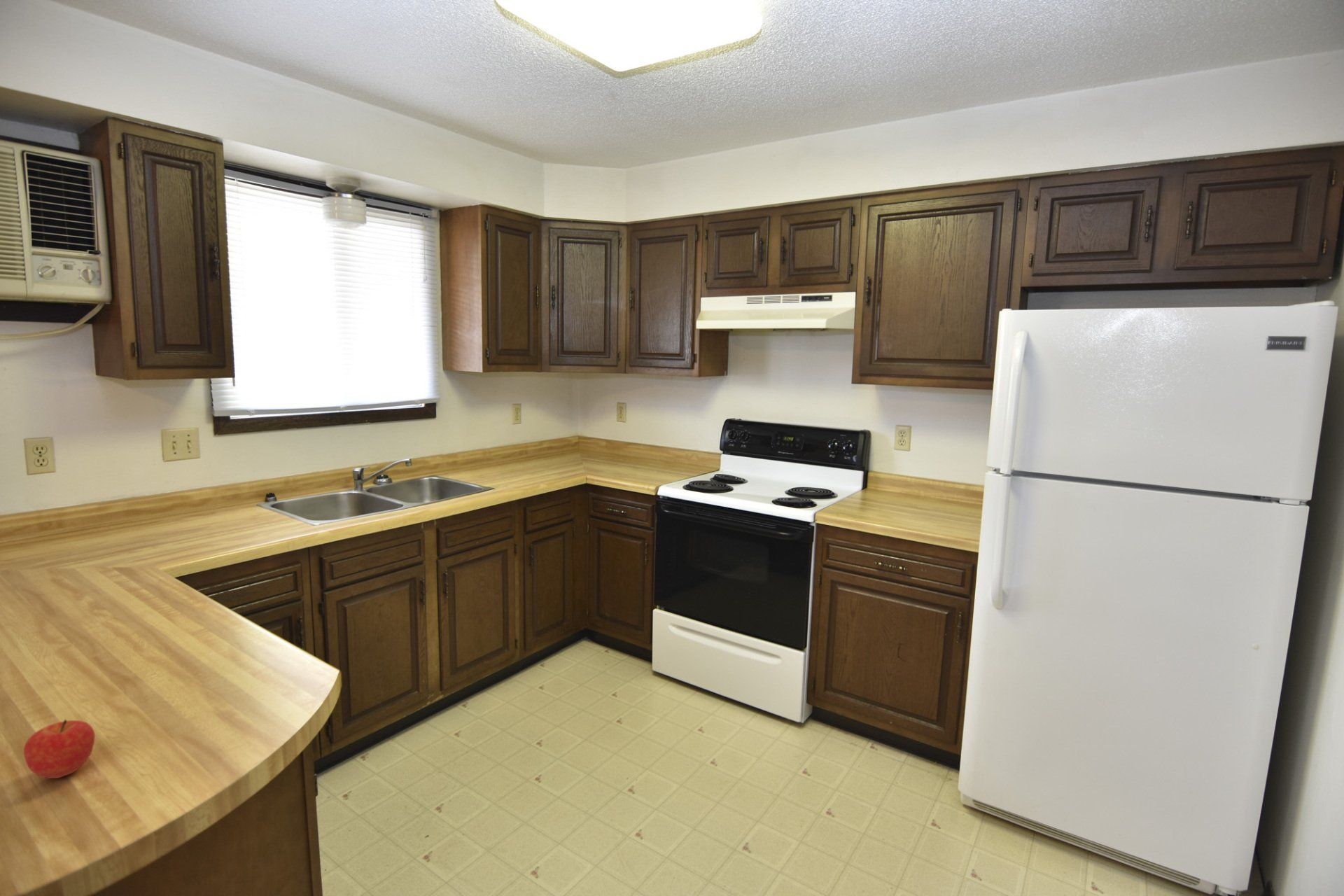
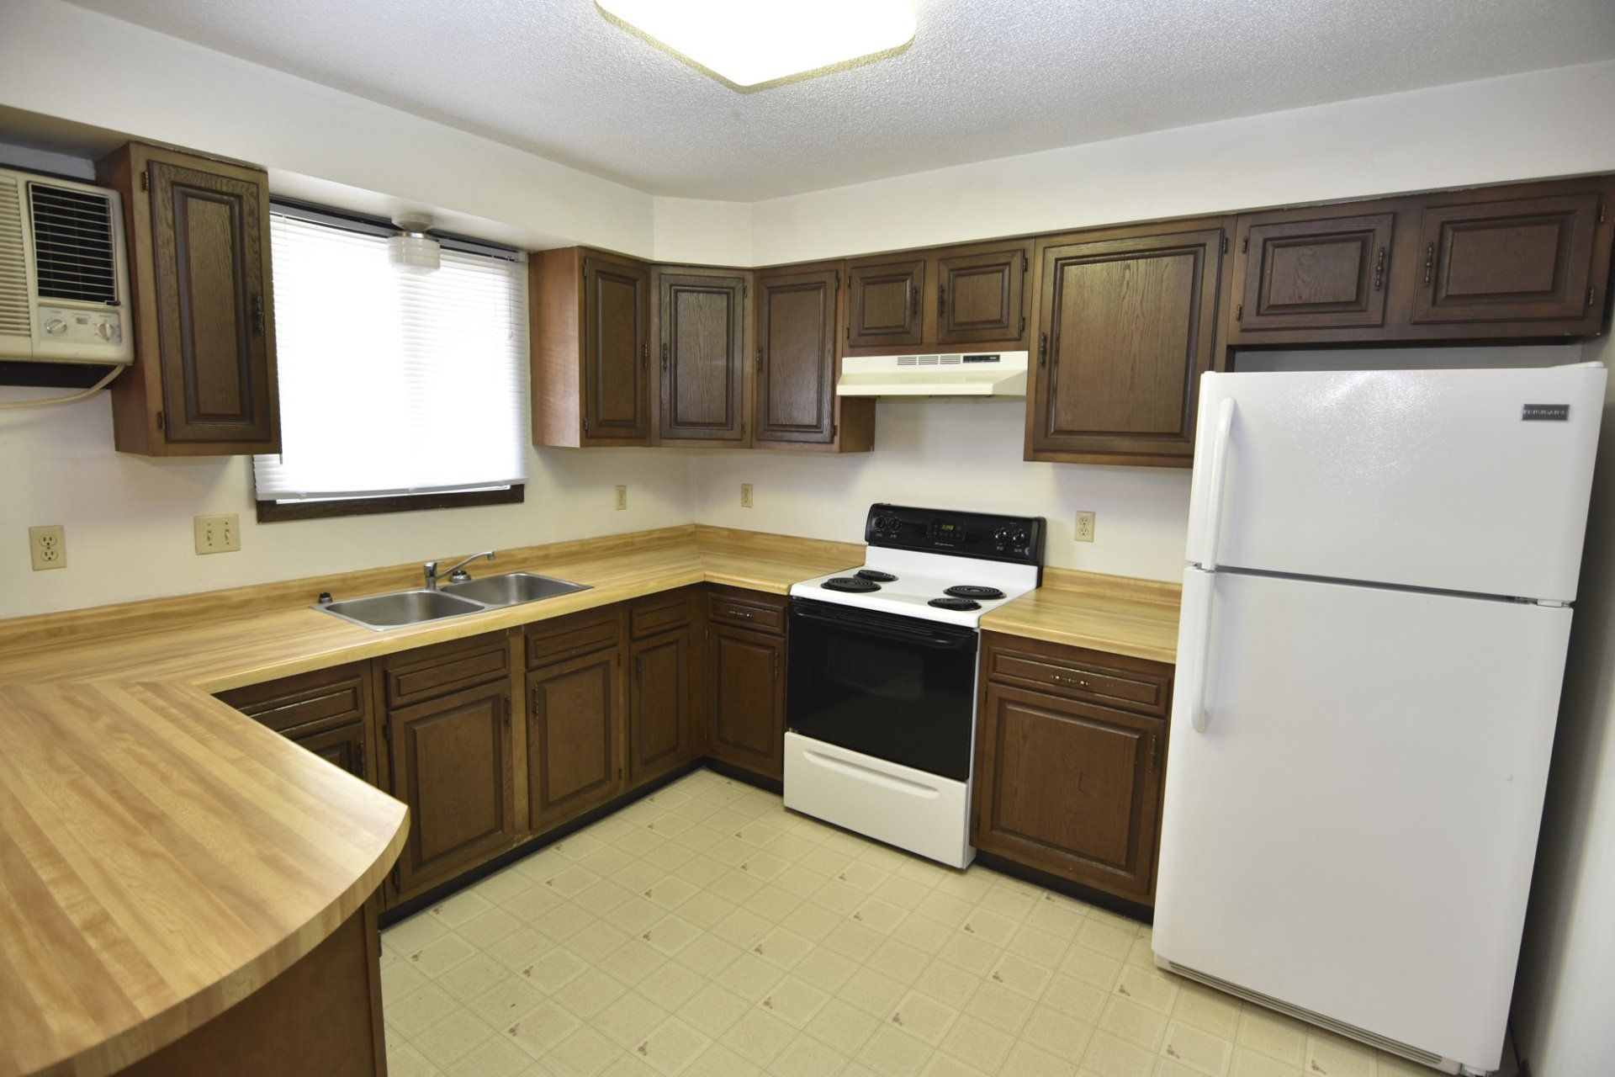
- fruit (60, 747)
